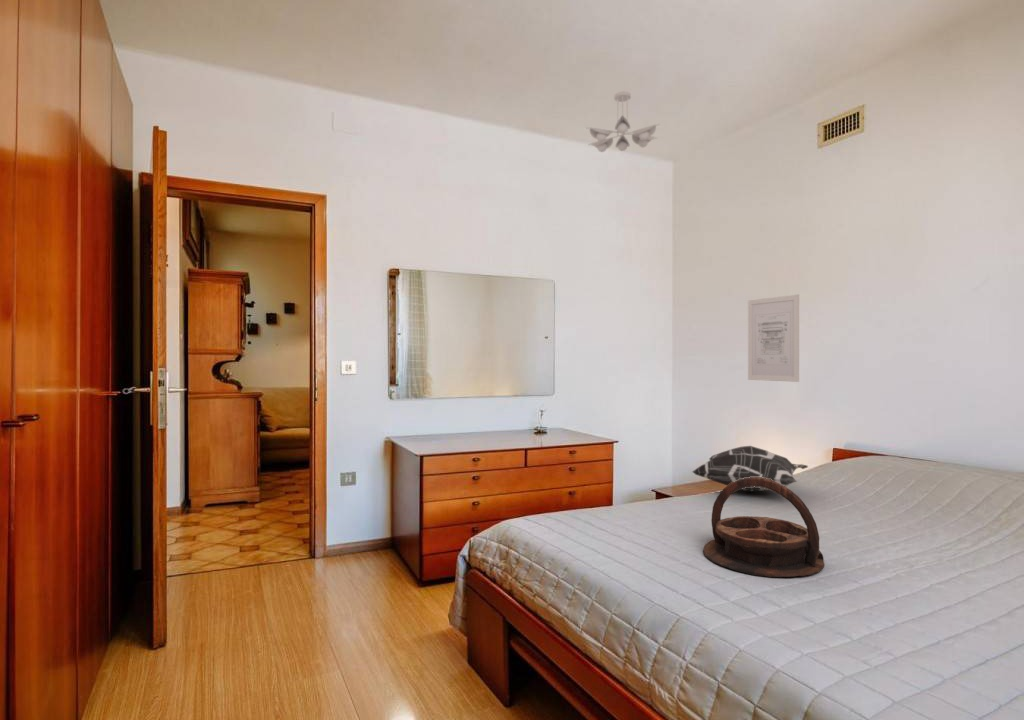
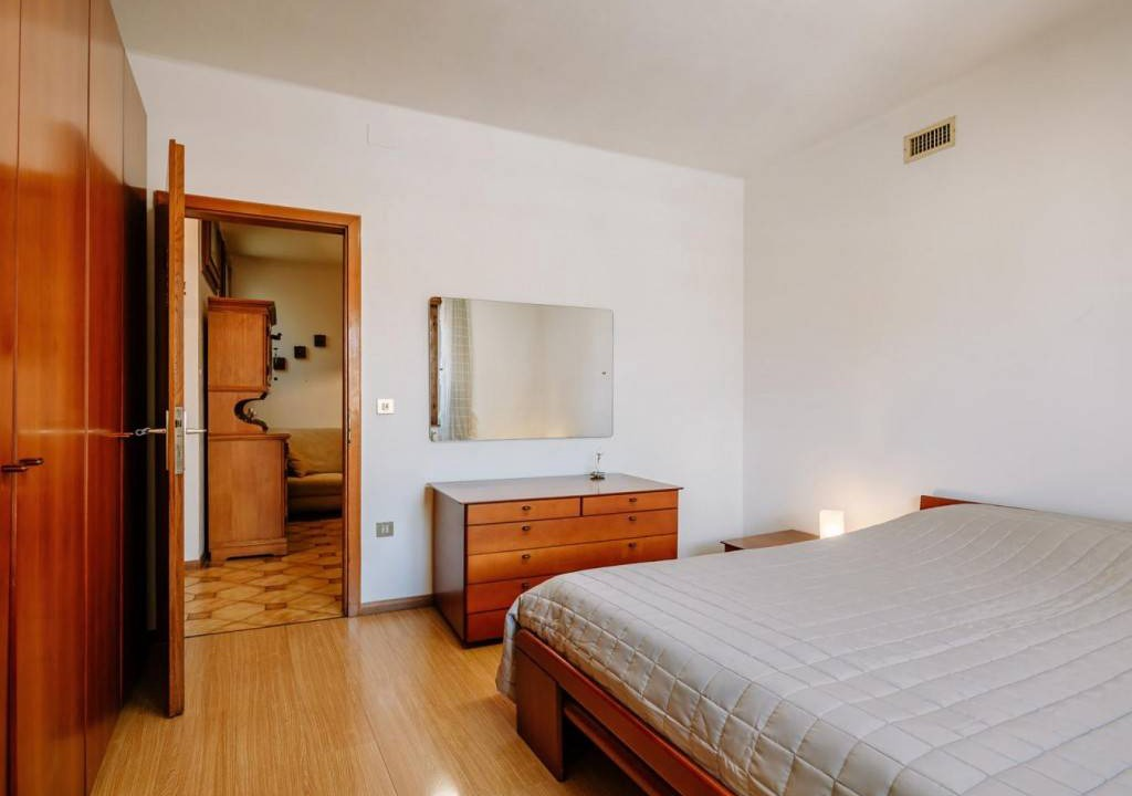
- wall art (772, 339)
- ceiling light fixture (622, 120)
- decorative pillow (751, 468)
- serving tray (761, 517)
